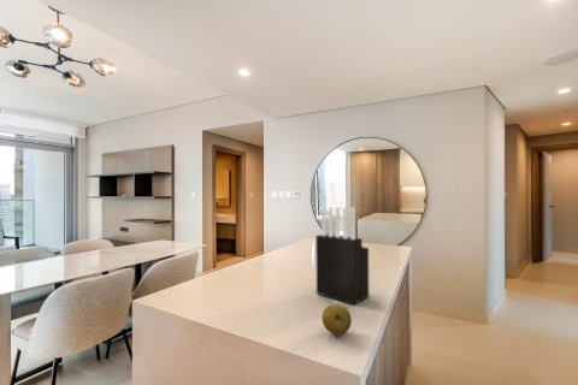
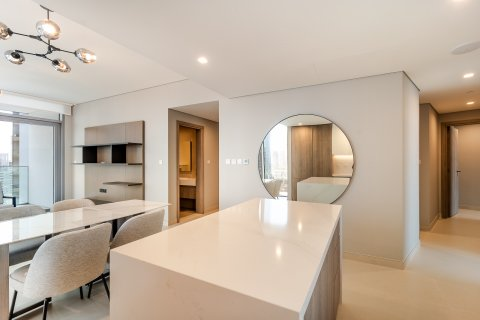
- knife block (343, 250)
- fruit (336, 319)
